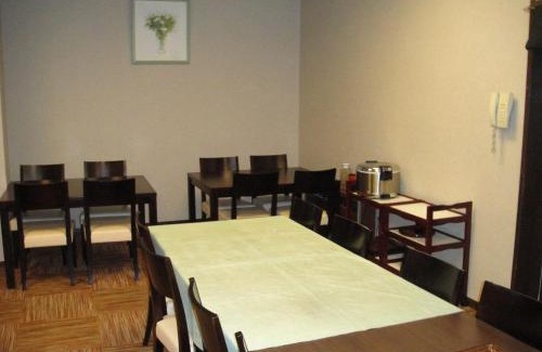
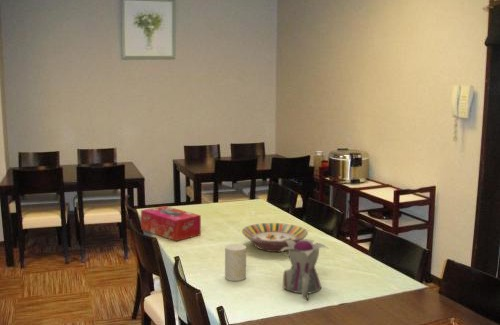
+ tissue box (170, 222)
+ serving bowl (274, 239)
+ teapot (304, 265)
+ cup (235, 262)
